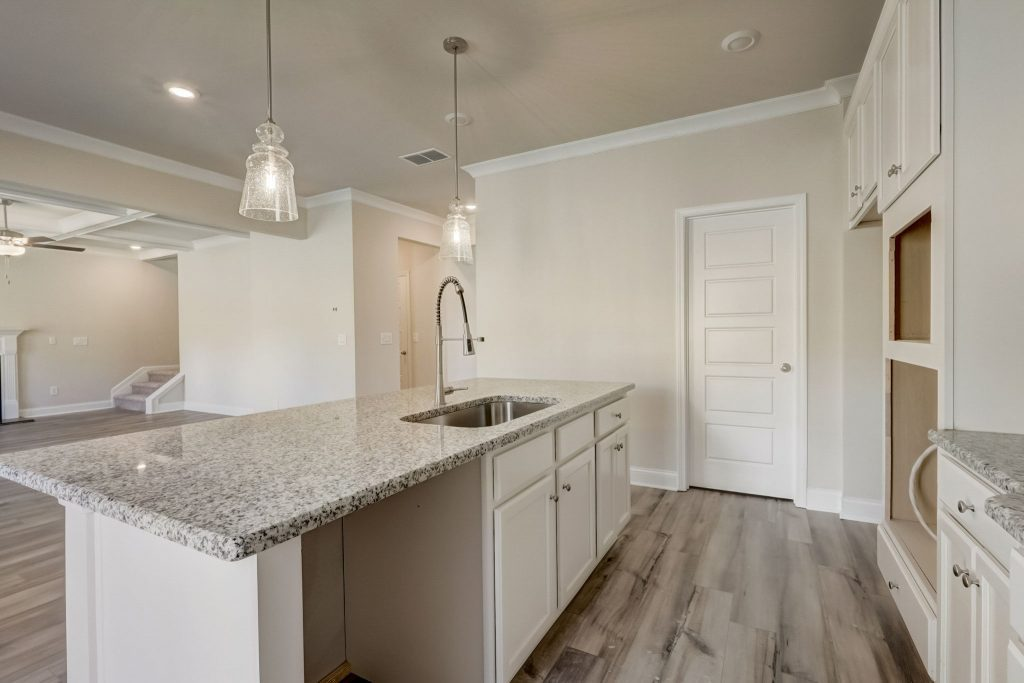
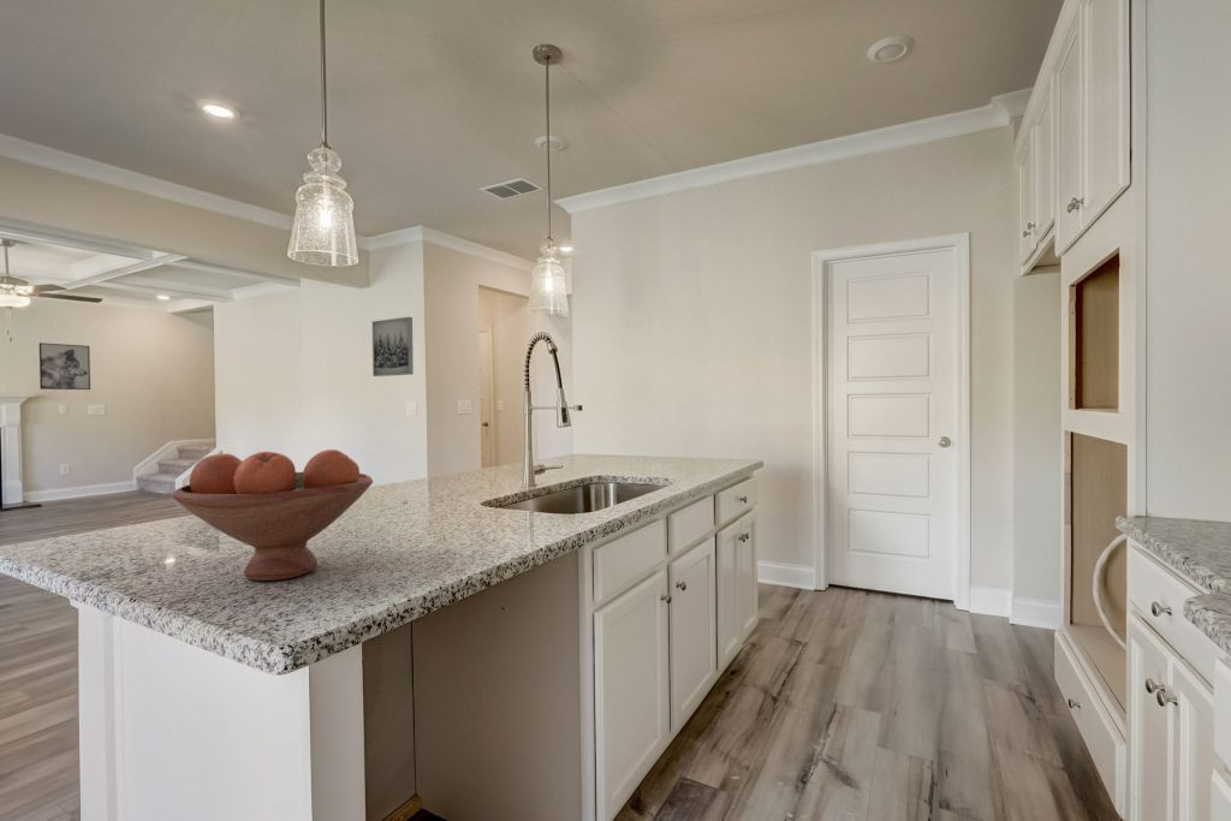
+ wall art (392, 347)
+ fruit bowl (280, 510)
+ wall art (65, 367)
